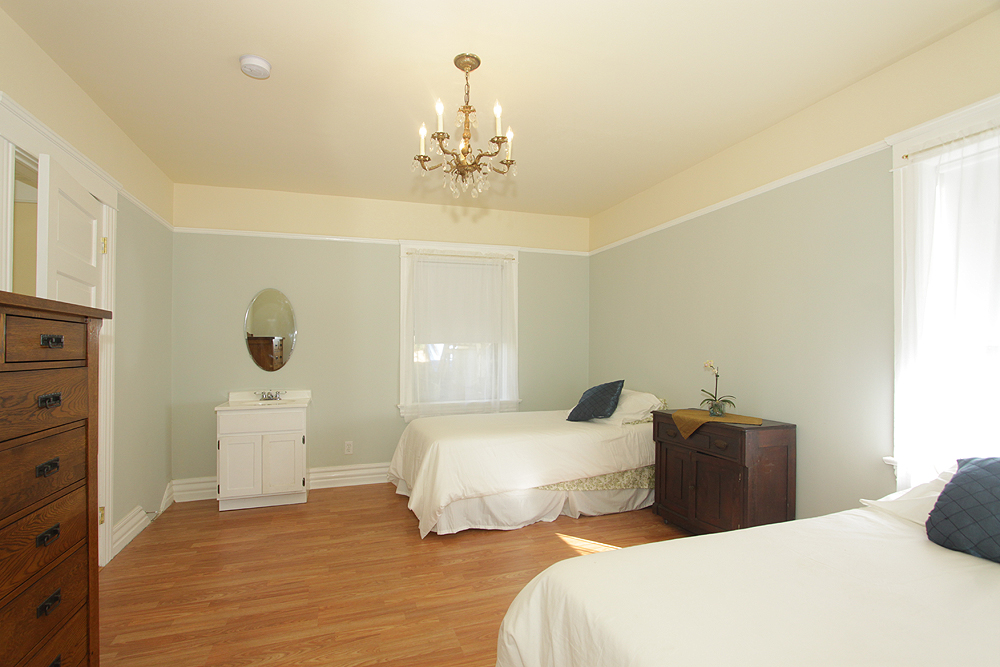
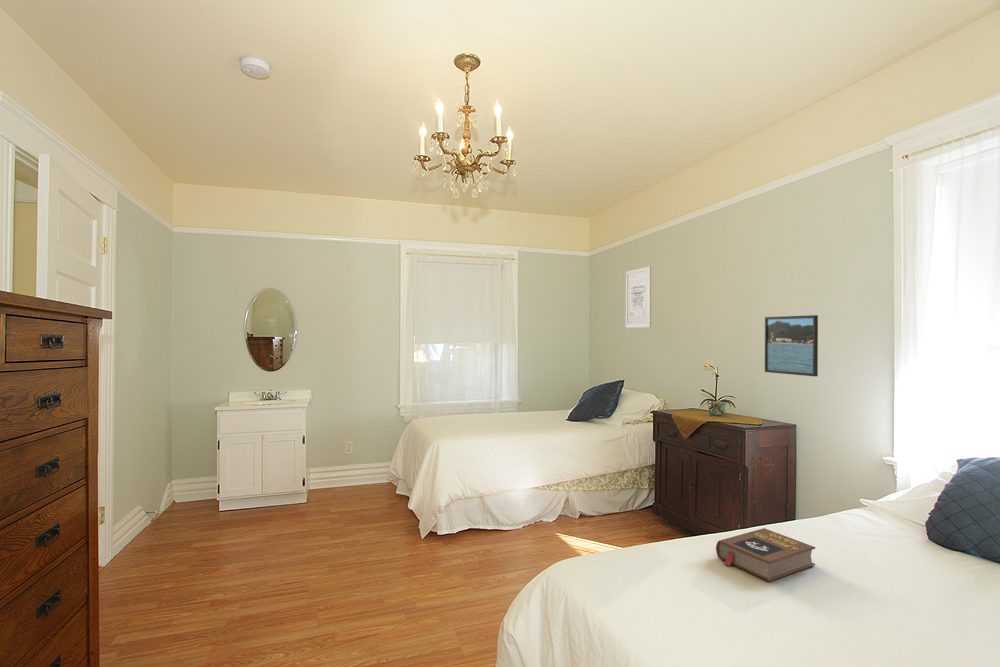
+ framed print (789, 345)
+ wall art (637, 298)
+ book (762, 552)
